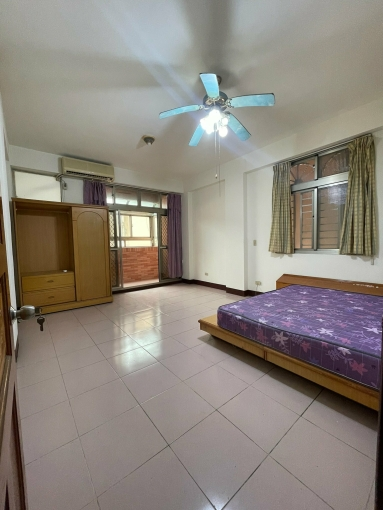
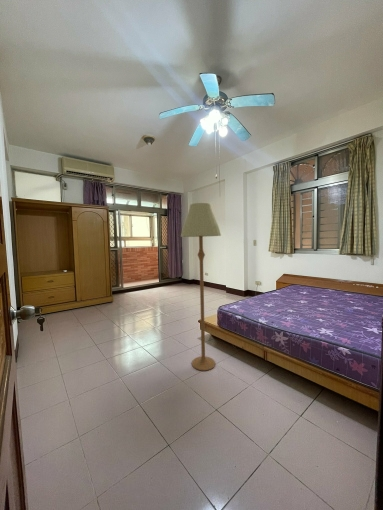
+ floor lamp (201, 286)
